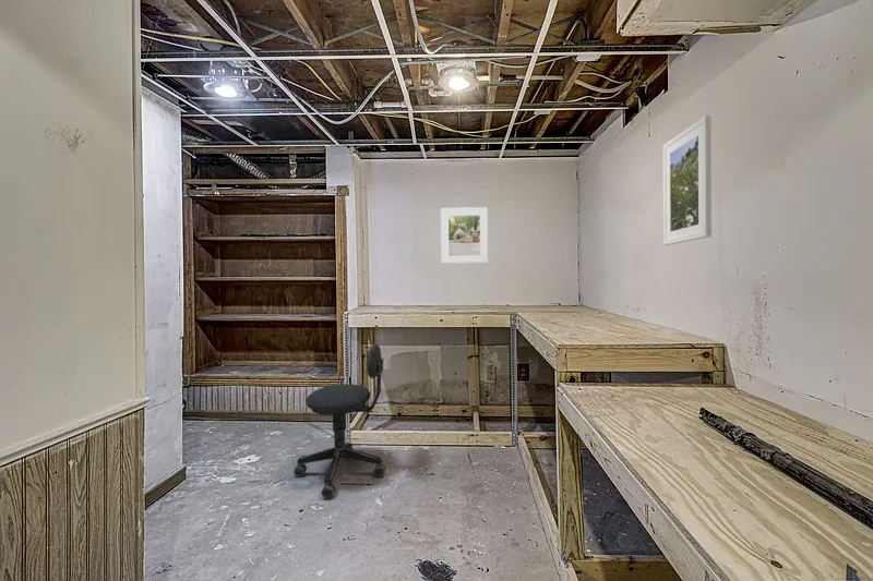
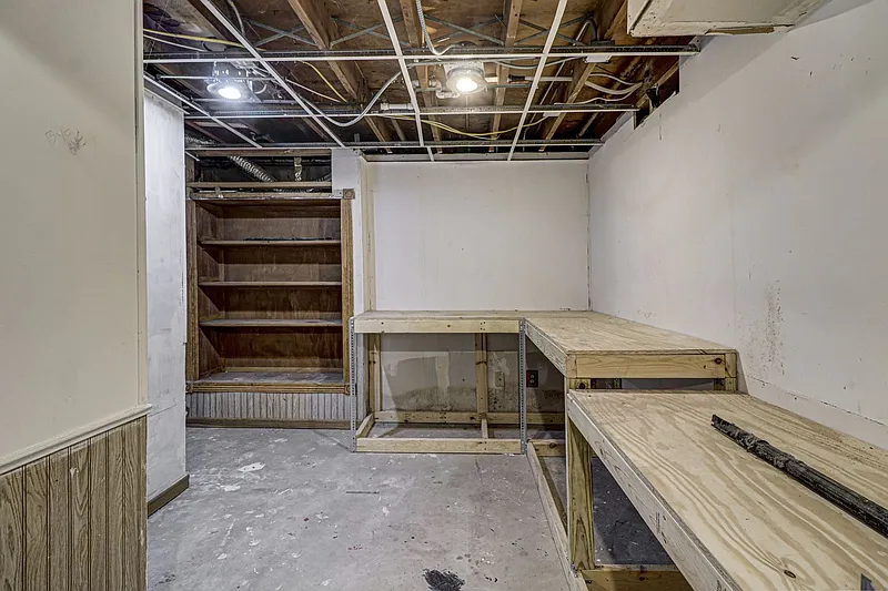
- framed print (464, 235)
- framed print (684, 186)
- office chair (338, 410)
